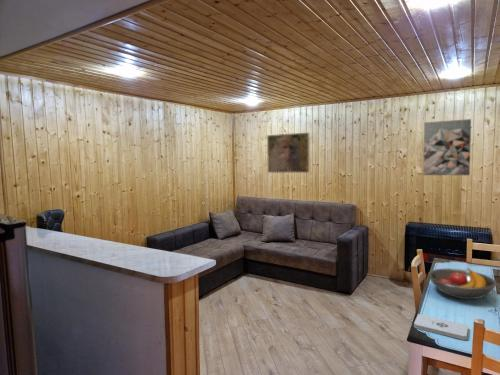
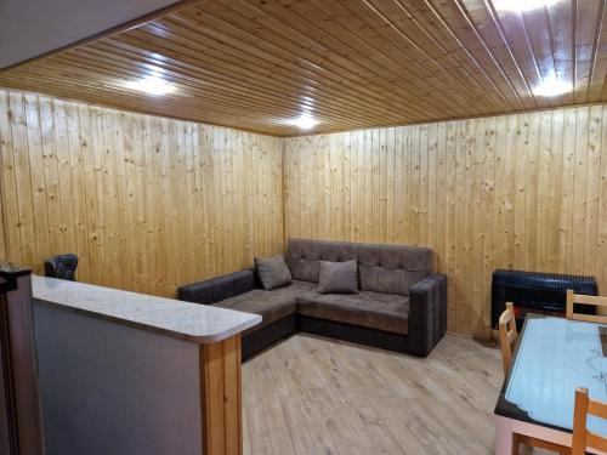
- fruit bowl (460, 283)
- wall art (446, 148)
- notepad (440, 326)
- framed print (287, 153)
